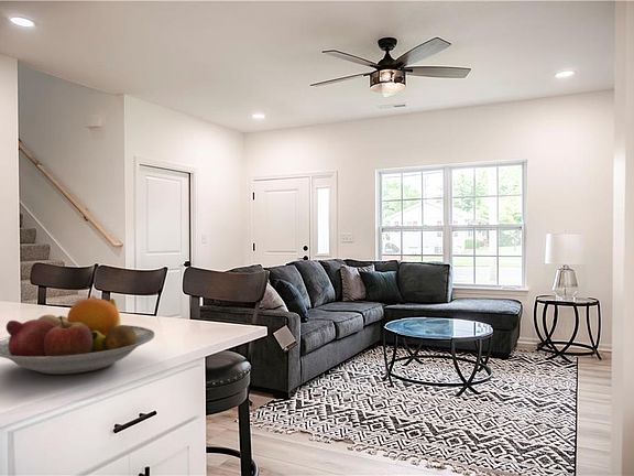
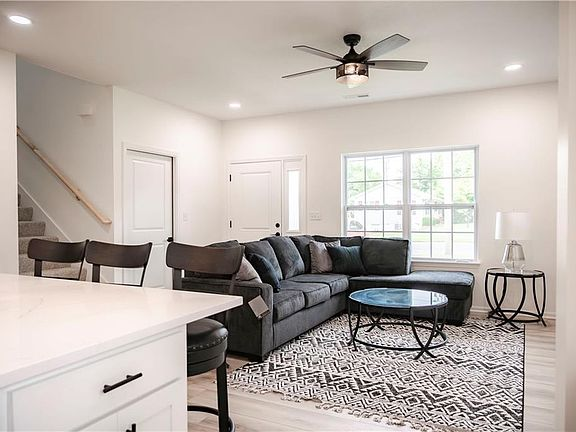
- fruit bowl (76, 332)
